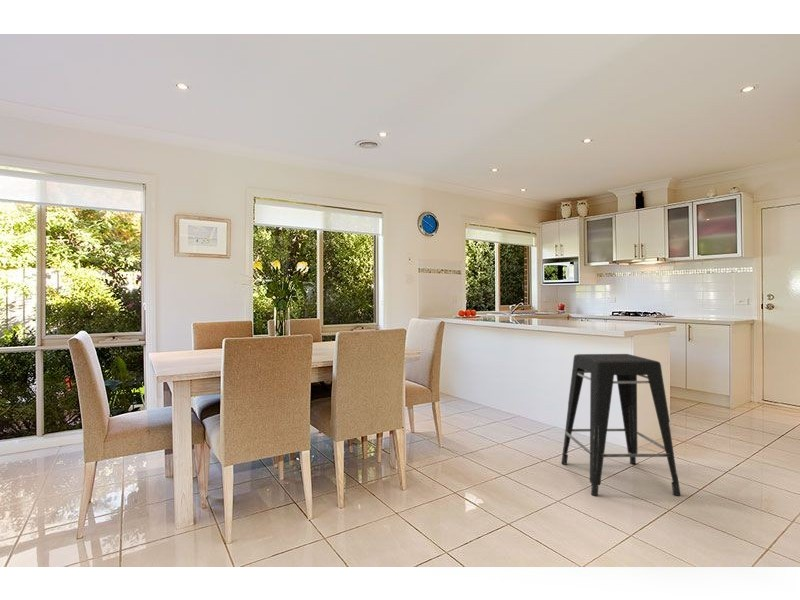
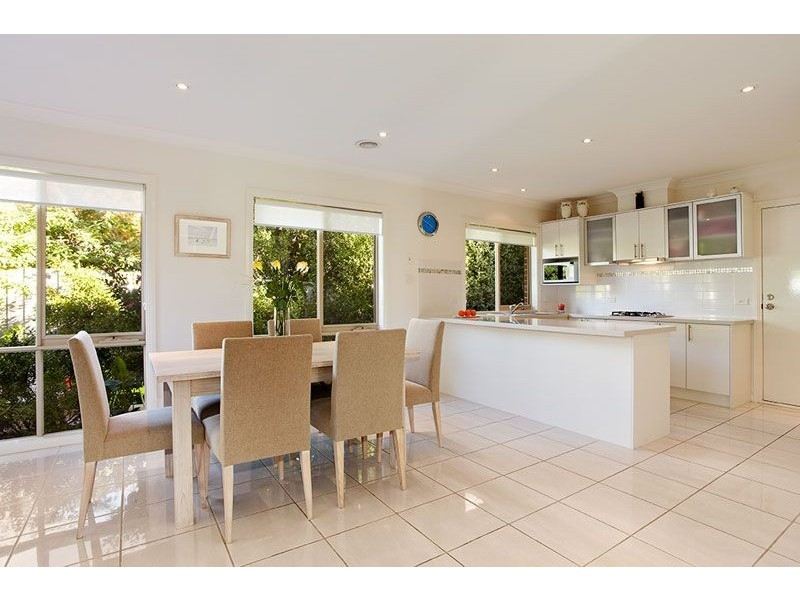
- stool (608, 417)
